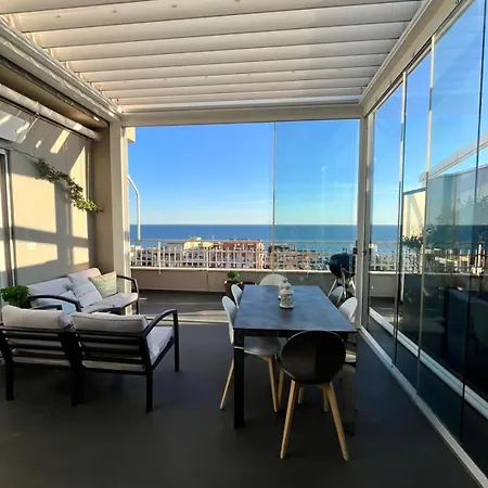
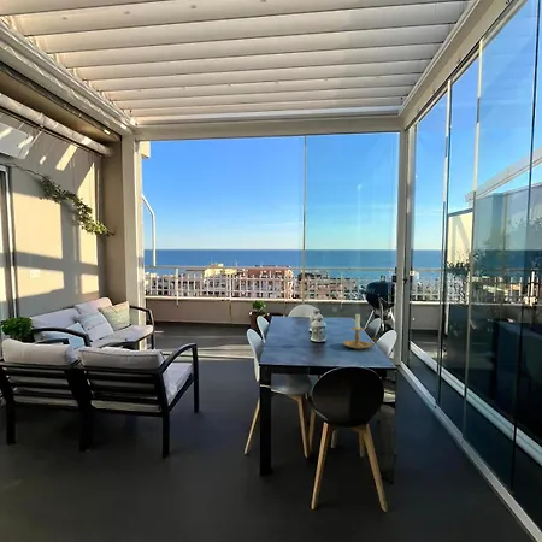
+ candle holder (357, 330)
